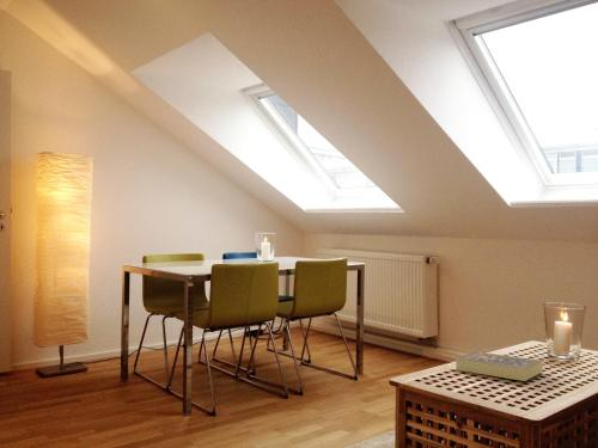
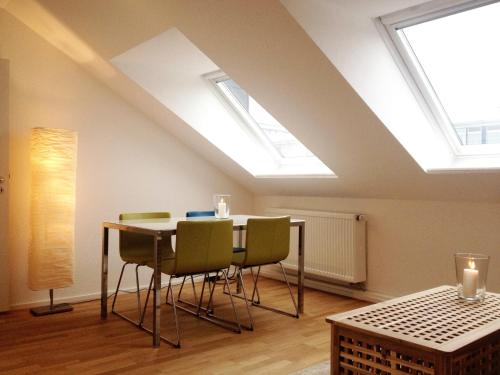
- book (499, 364)
